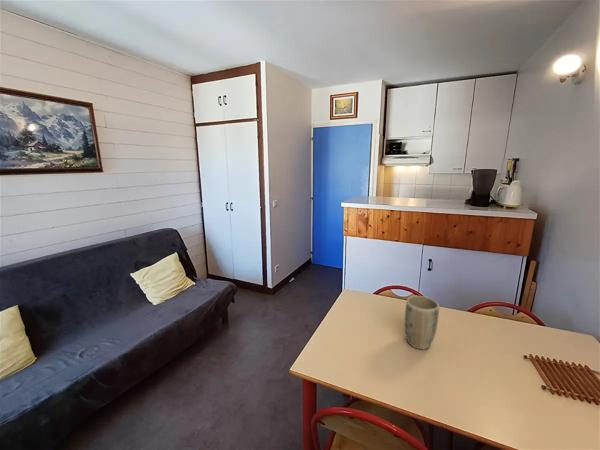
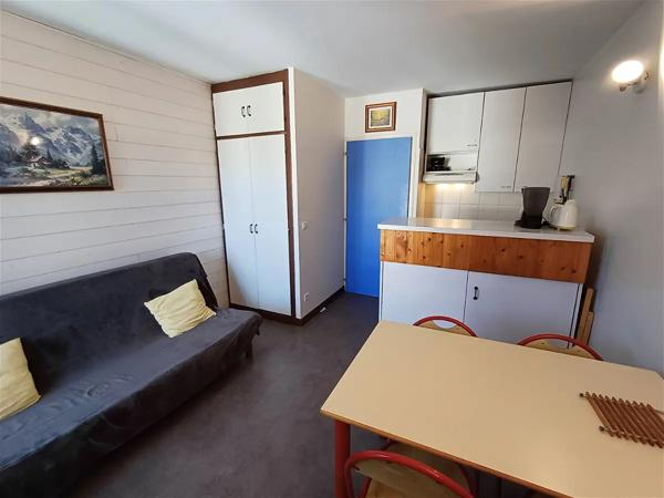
- plant pot (420, 322)
